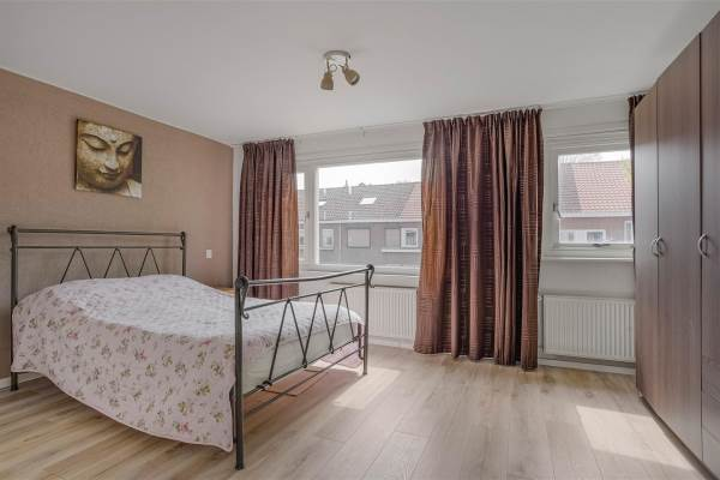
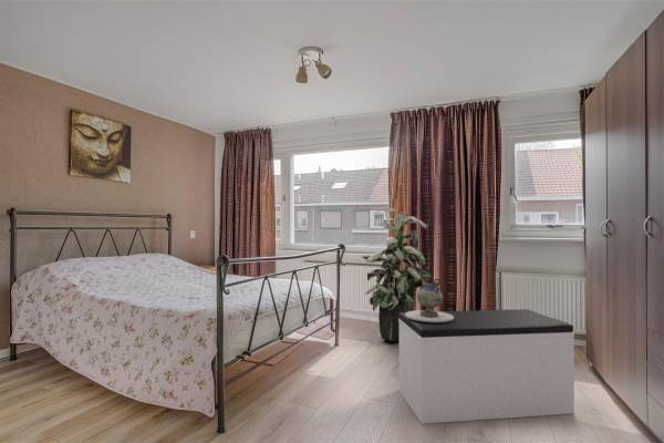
+ indoor plant (393, 272)
+ decorative vase (428, 297)
+ bench (480, 359)
